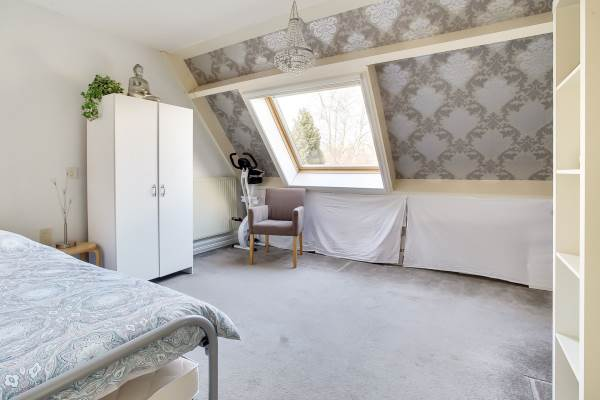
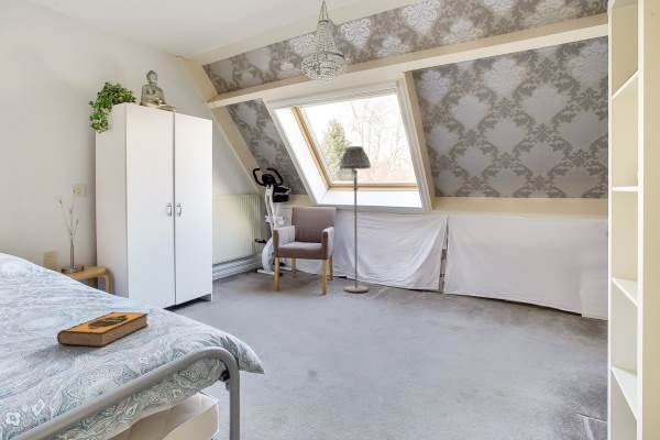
+ floor lamp (355, 218)
+ hardback book (106, 327)
